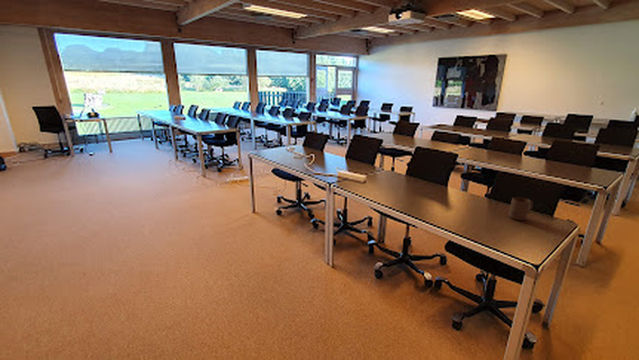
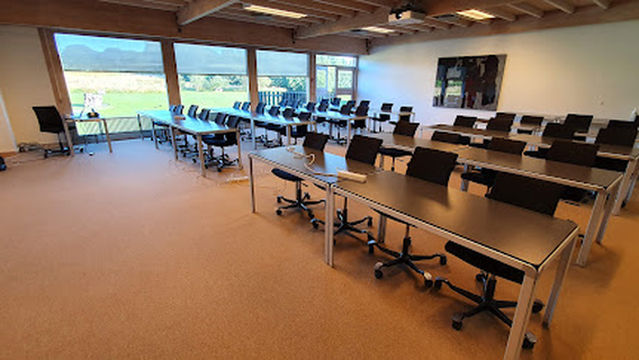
- cup (520, 208)
